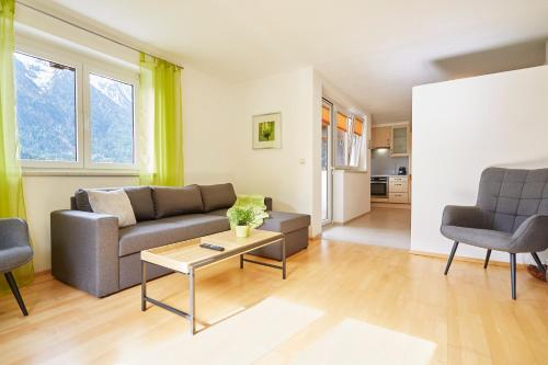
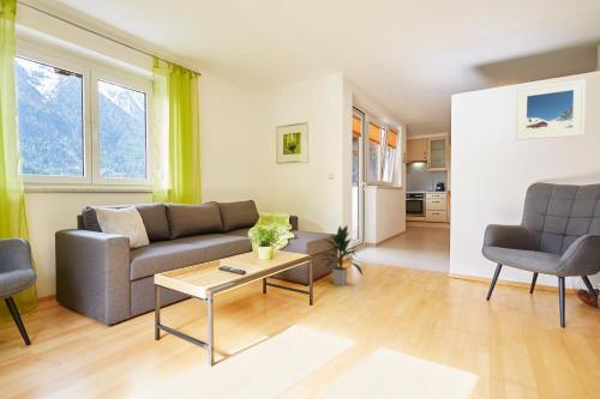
+ indoor plant (341, 255)
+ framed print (548, 110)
